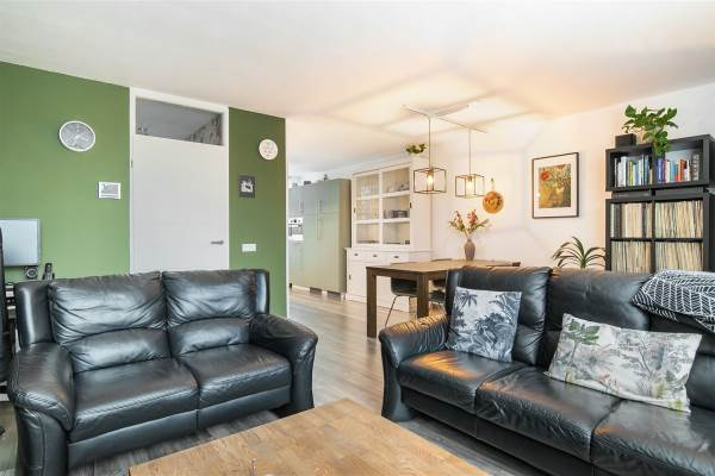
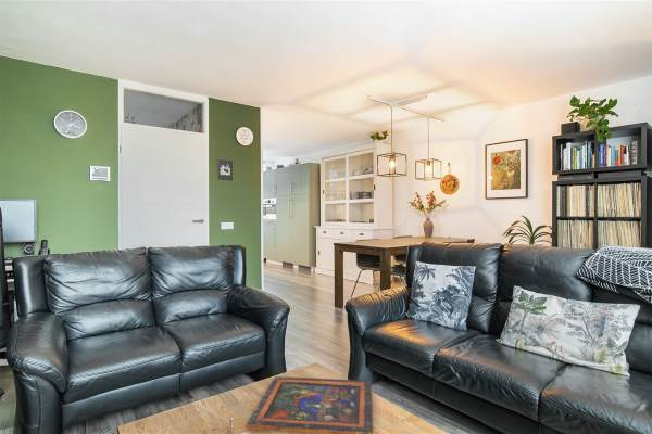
+ painted panel (315, 403)
